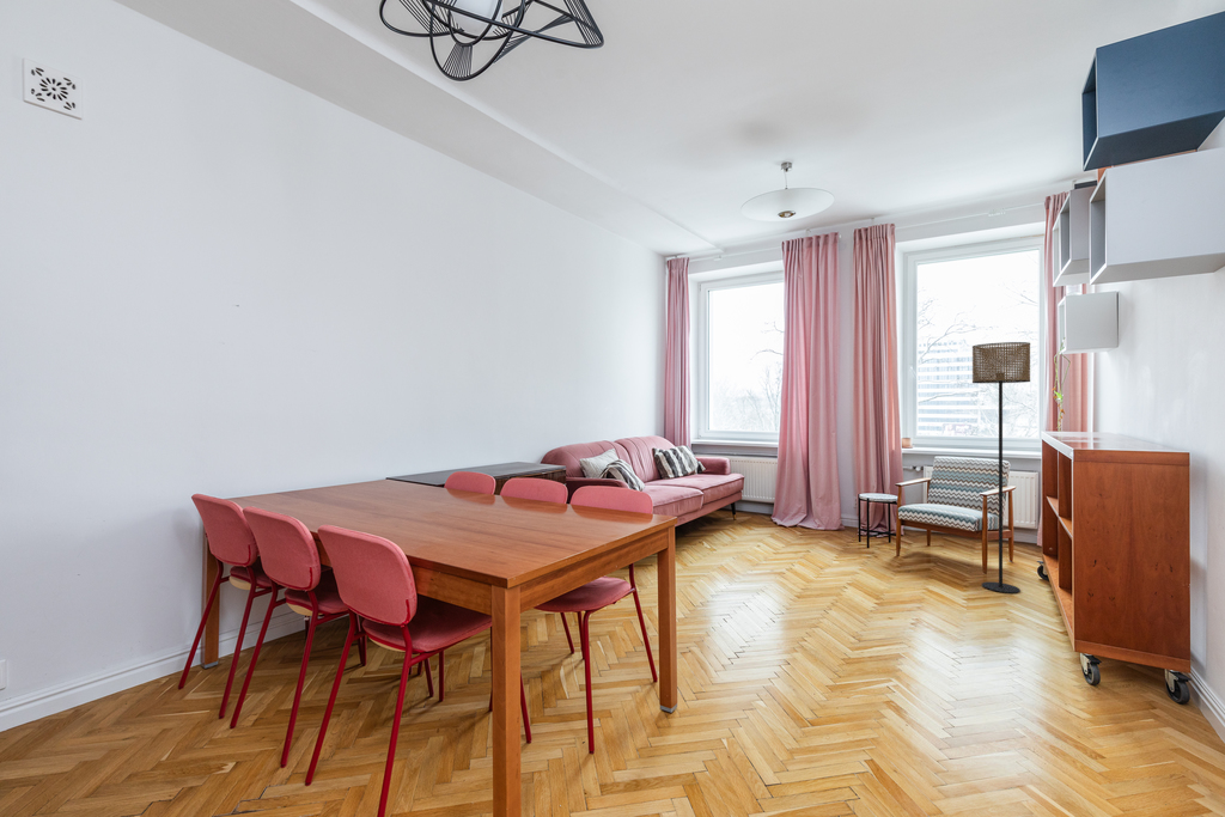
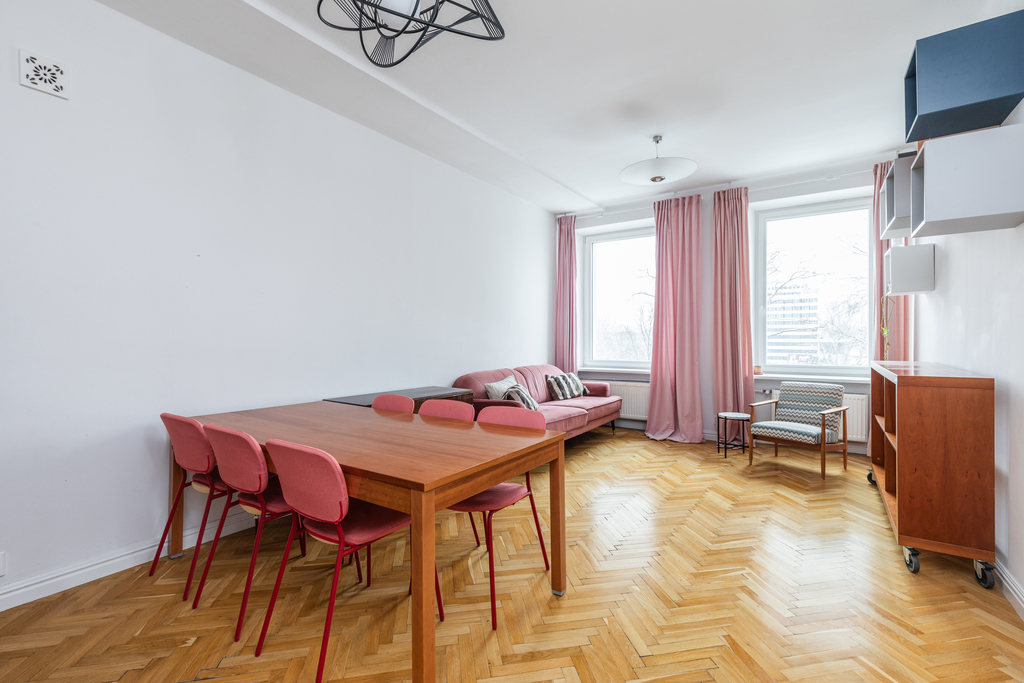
- floor lamp (1000, 467)
